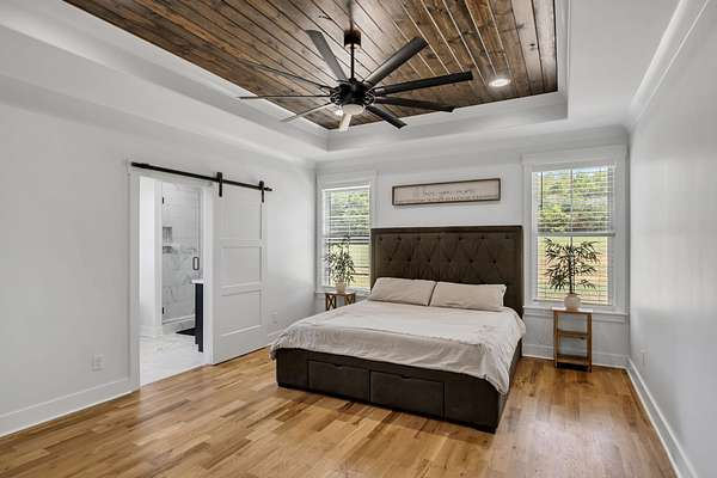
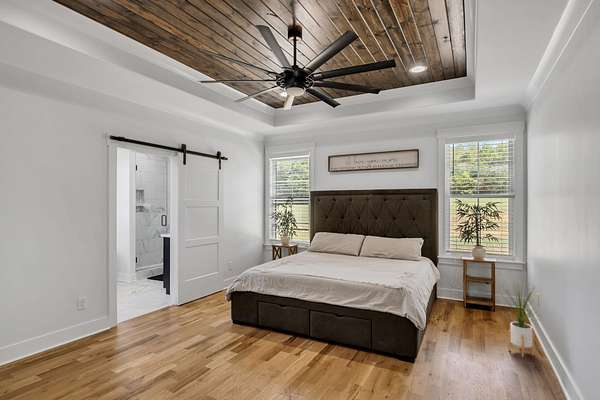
+ house plant (522, 316)
